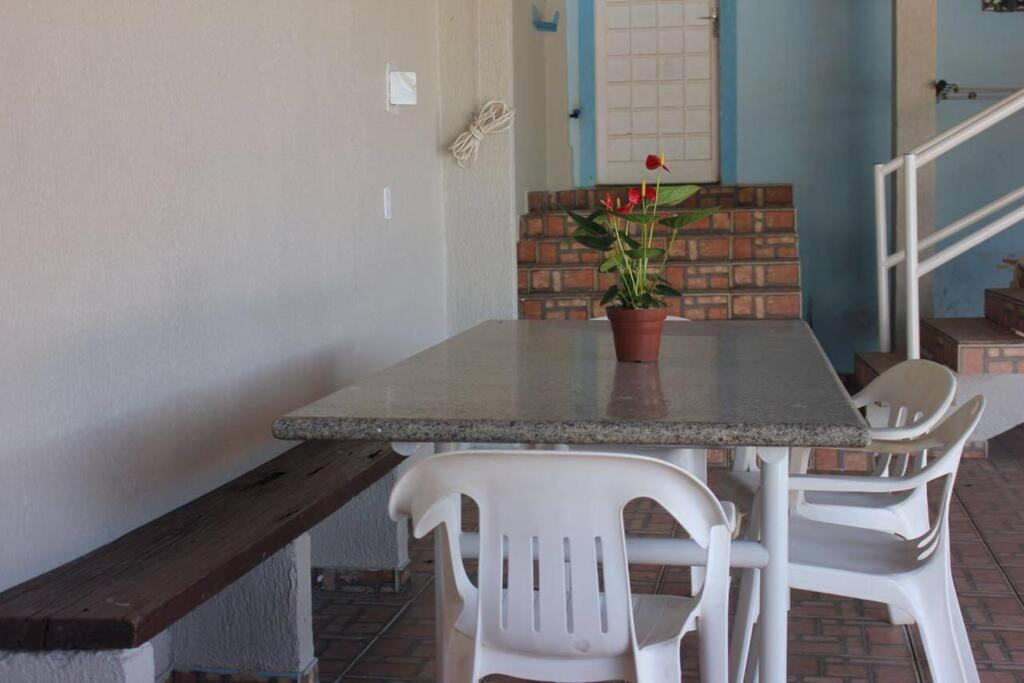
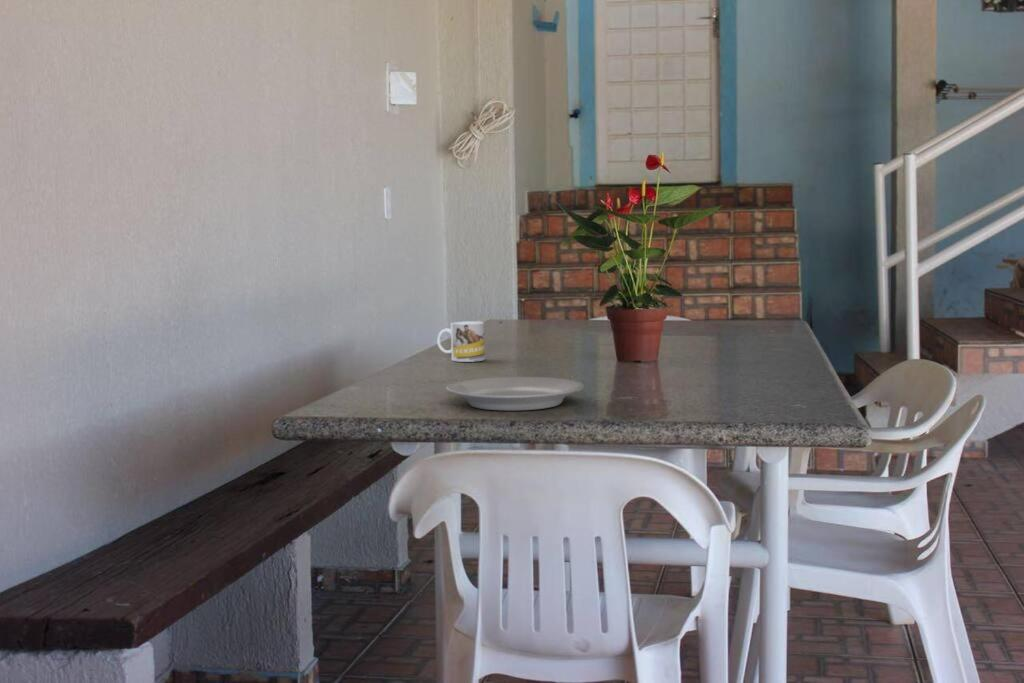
+ mug (461, 341)
+ plate (515, 394)
